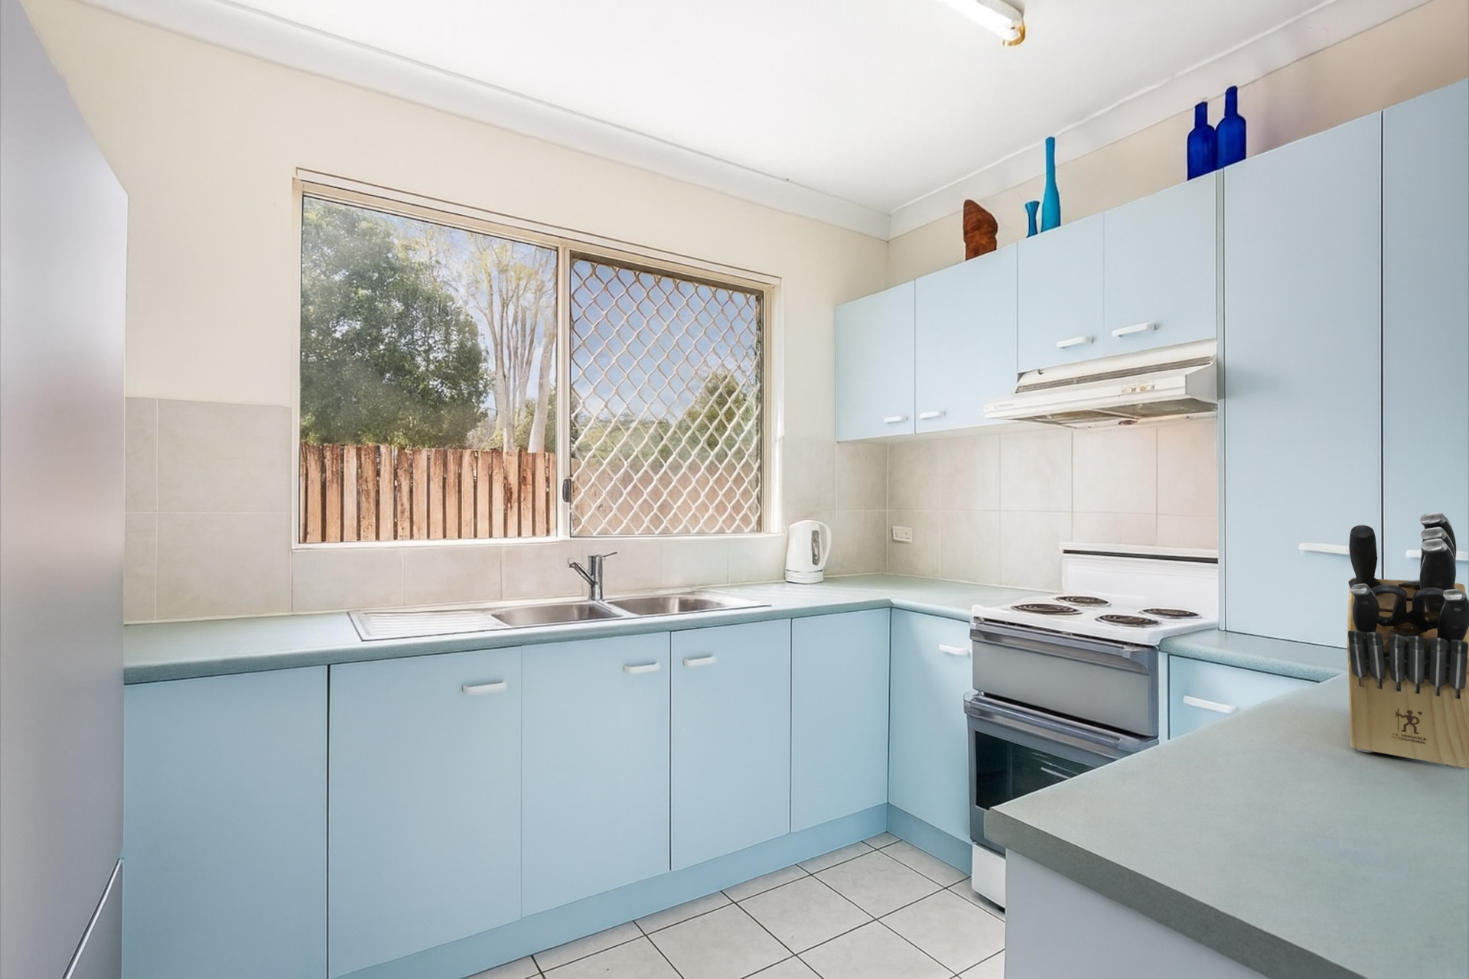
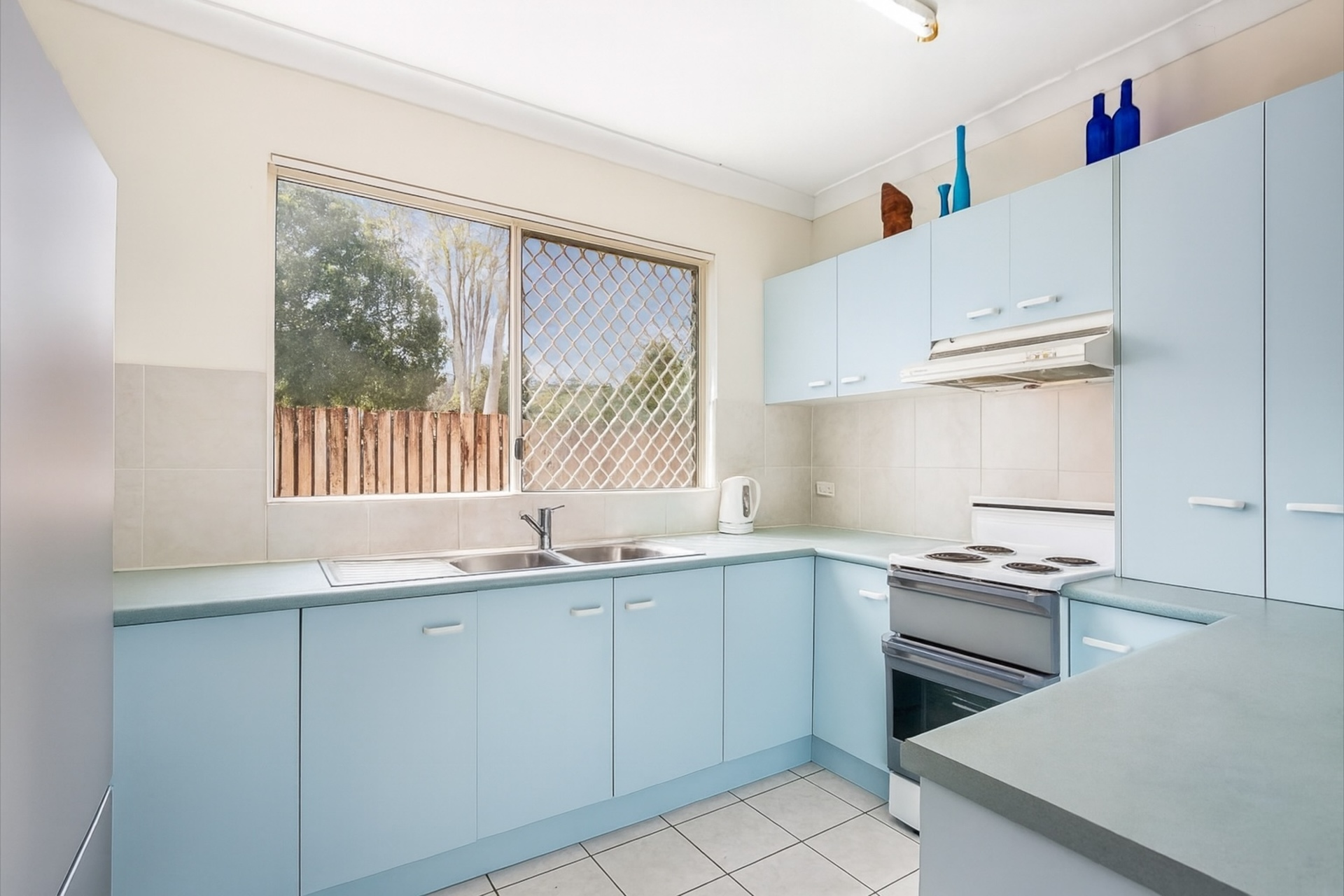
- knife block (1406, 627)
